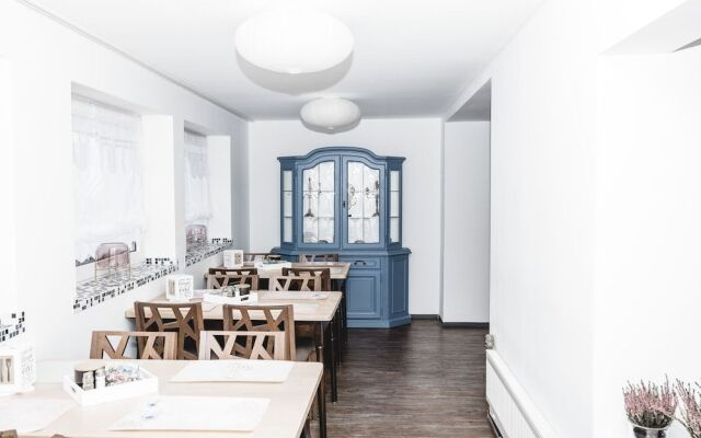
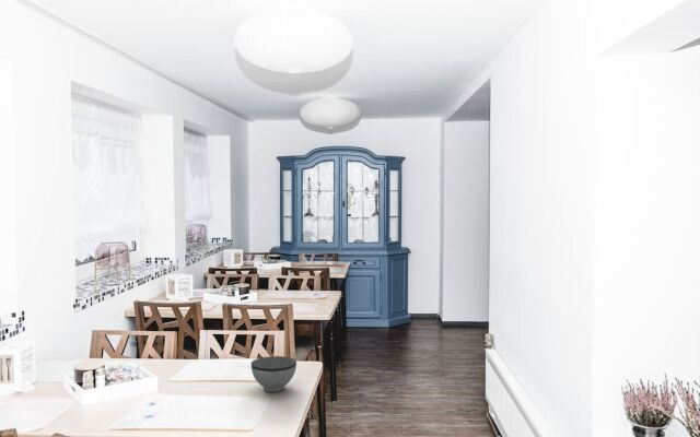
+ bowl (273, 375)
